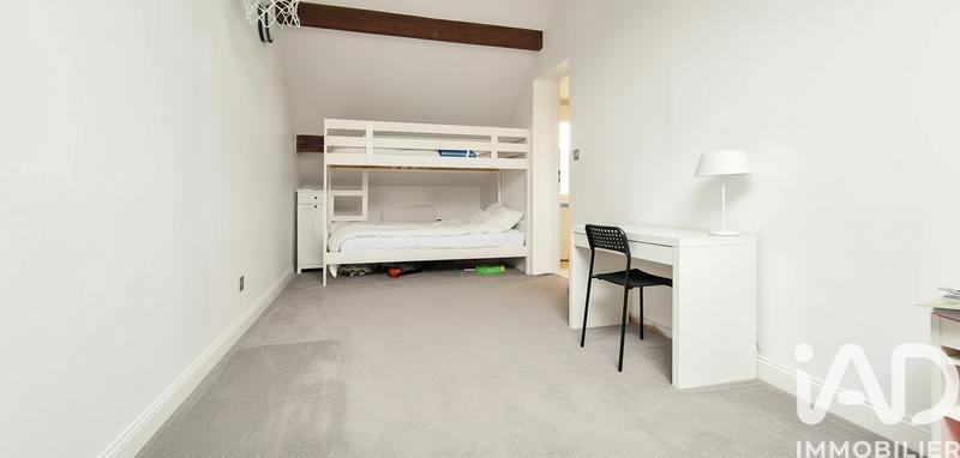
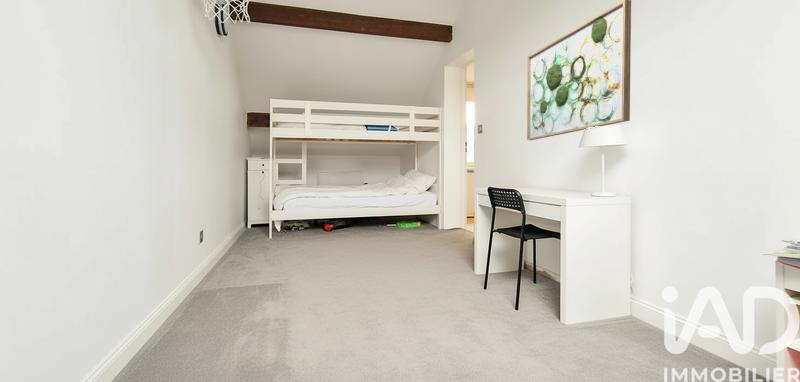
+ wall art (568, 82)
